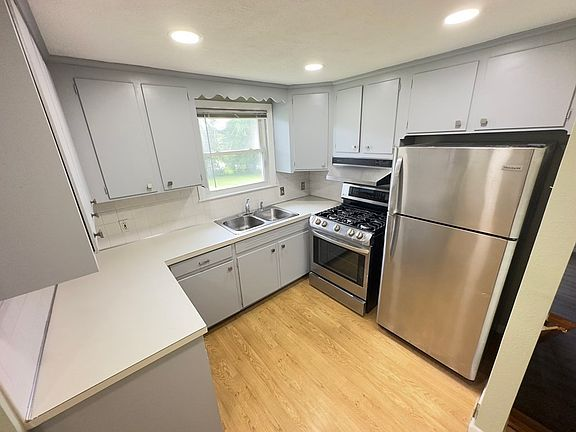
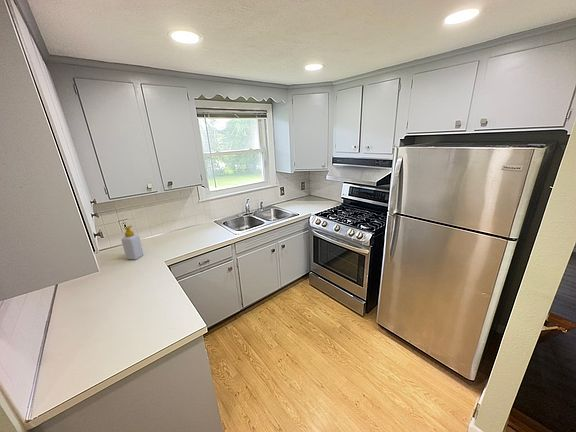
+ soap bottle (131, 242)
